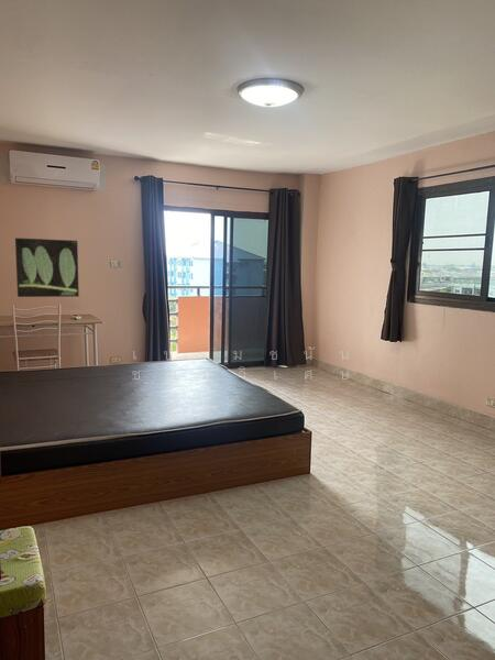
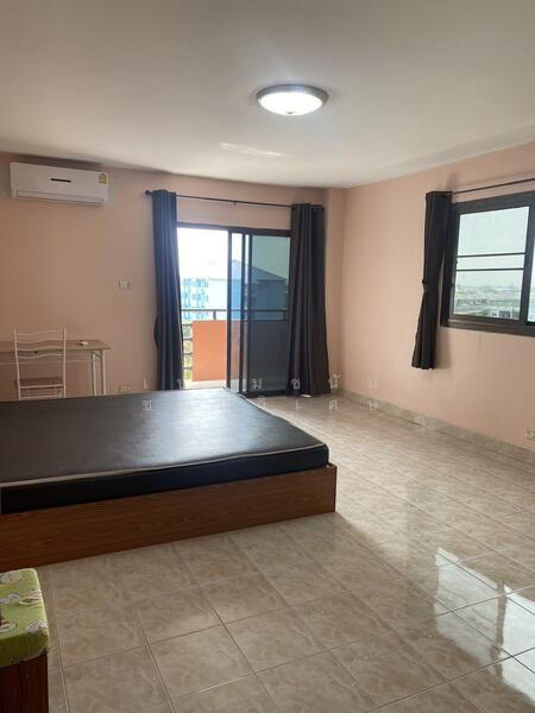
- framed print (47, 267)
